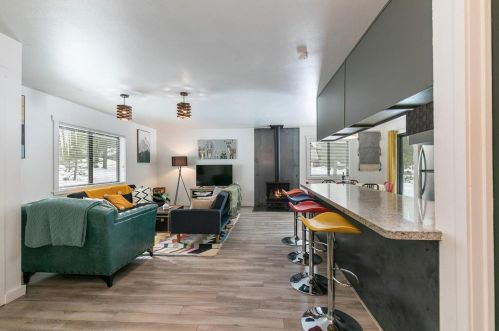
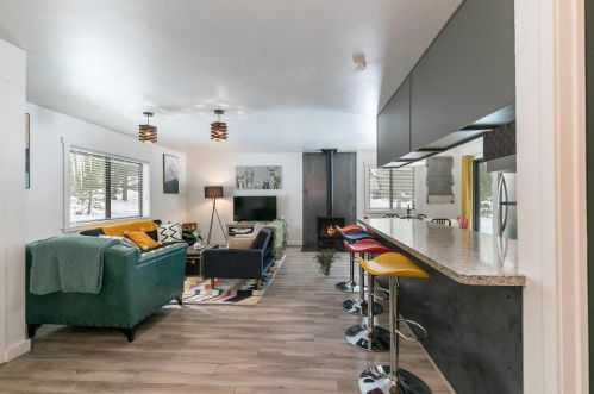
+ decorative plant (326, 261)
